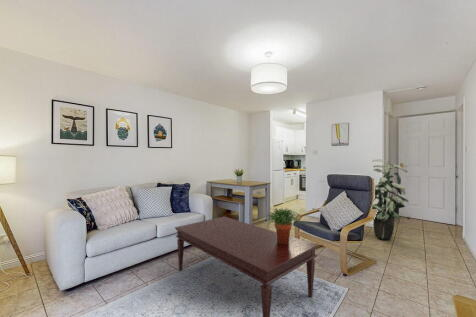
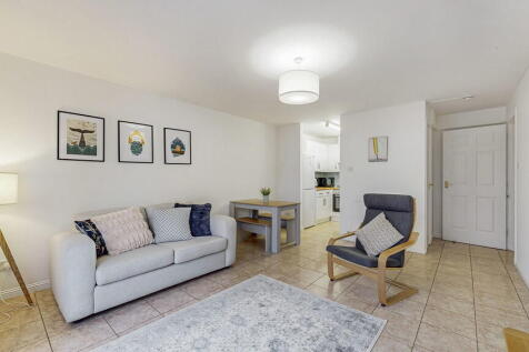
- potted plant (282, 224)
- coffee table (238, 258)
- indoor plant (382, 198)
